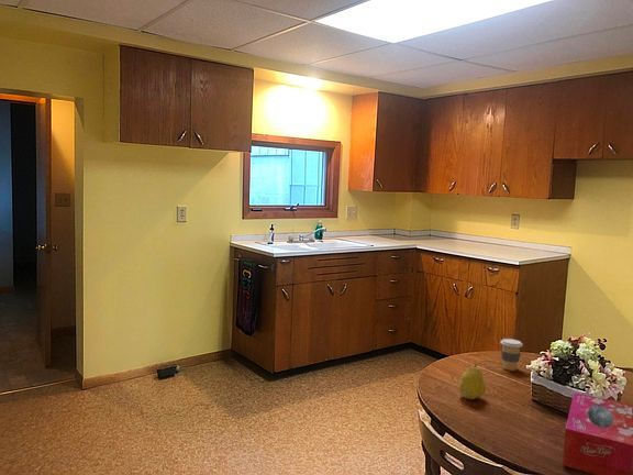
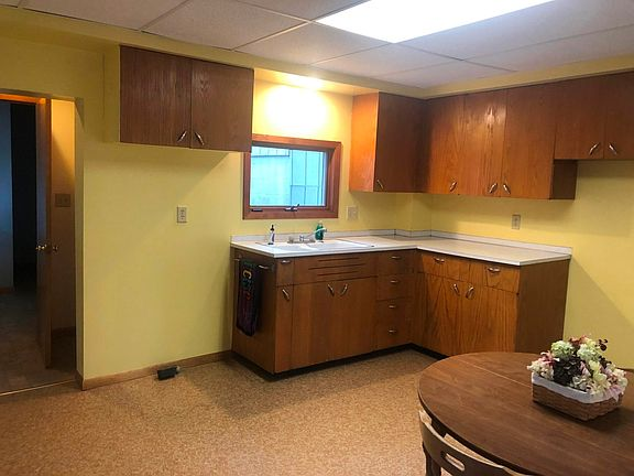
- fruit (473, 380)
- coffee cup (510, 354)
- tissue box (599, 432)
